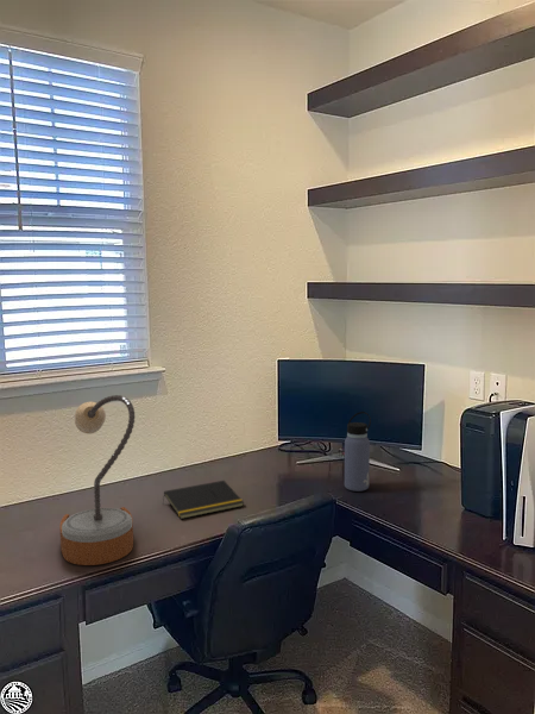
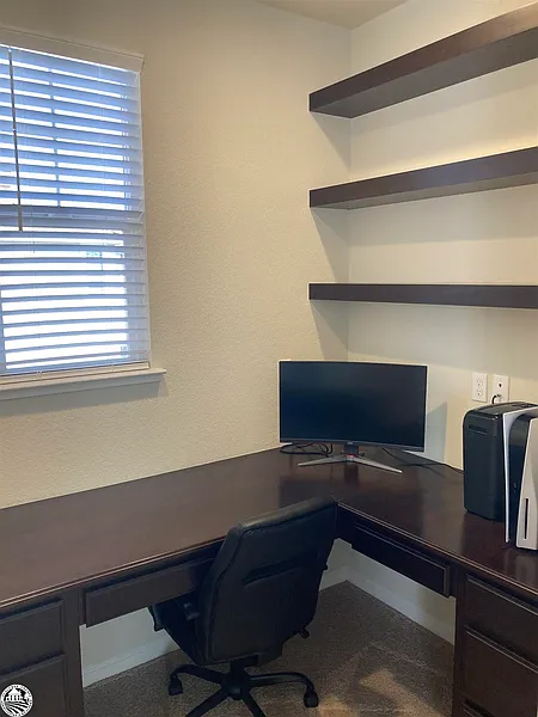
- notepad (203, 497)
- water bottle (357, 451)
- table lamp (102, 468)
